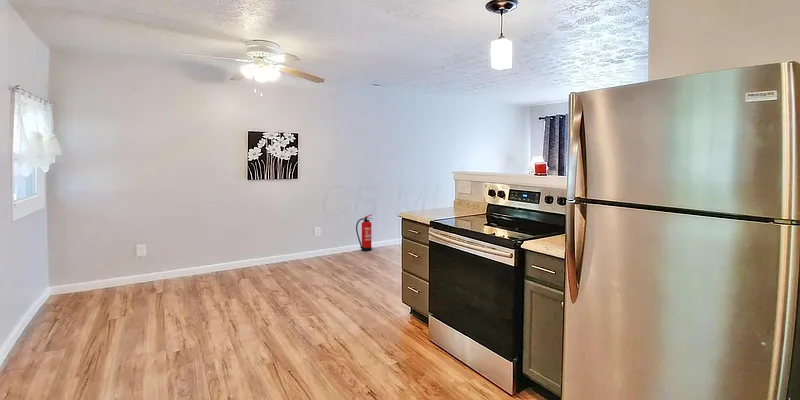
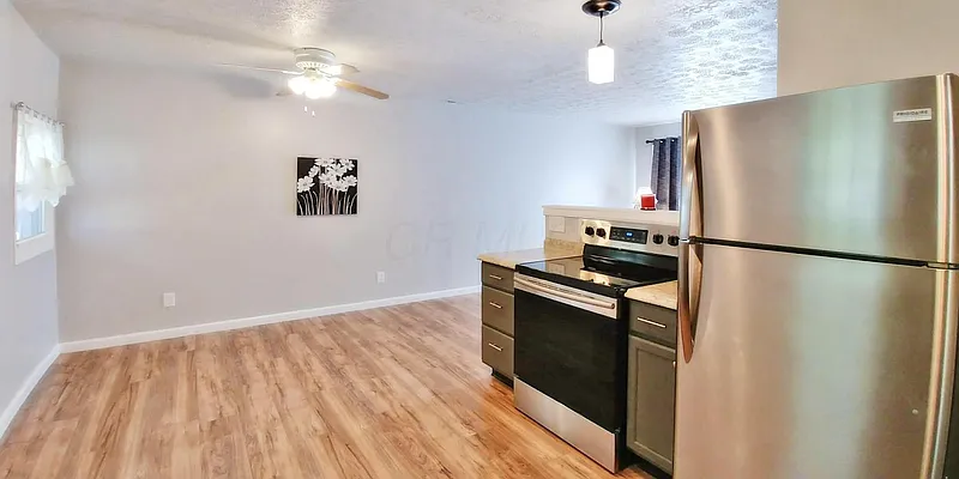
- fire extinguisher (364, 232)
